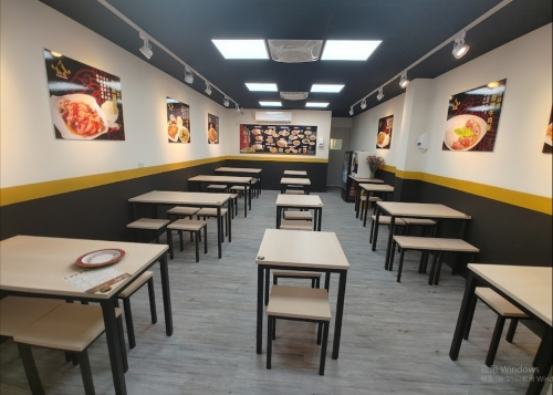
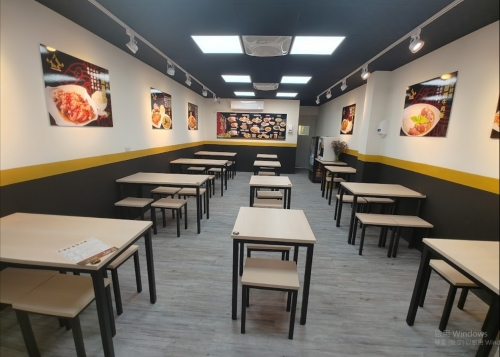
- plate (102, 258)
